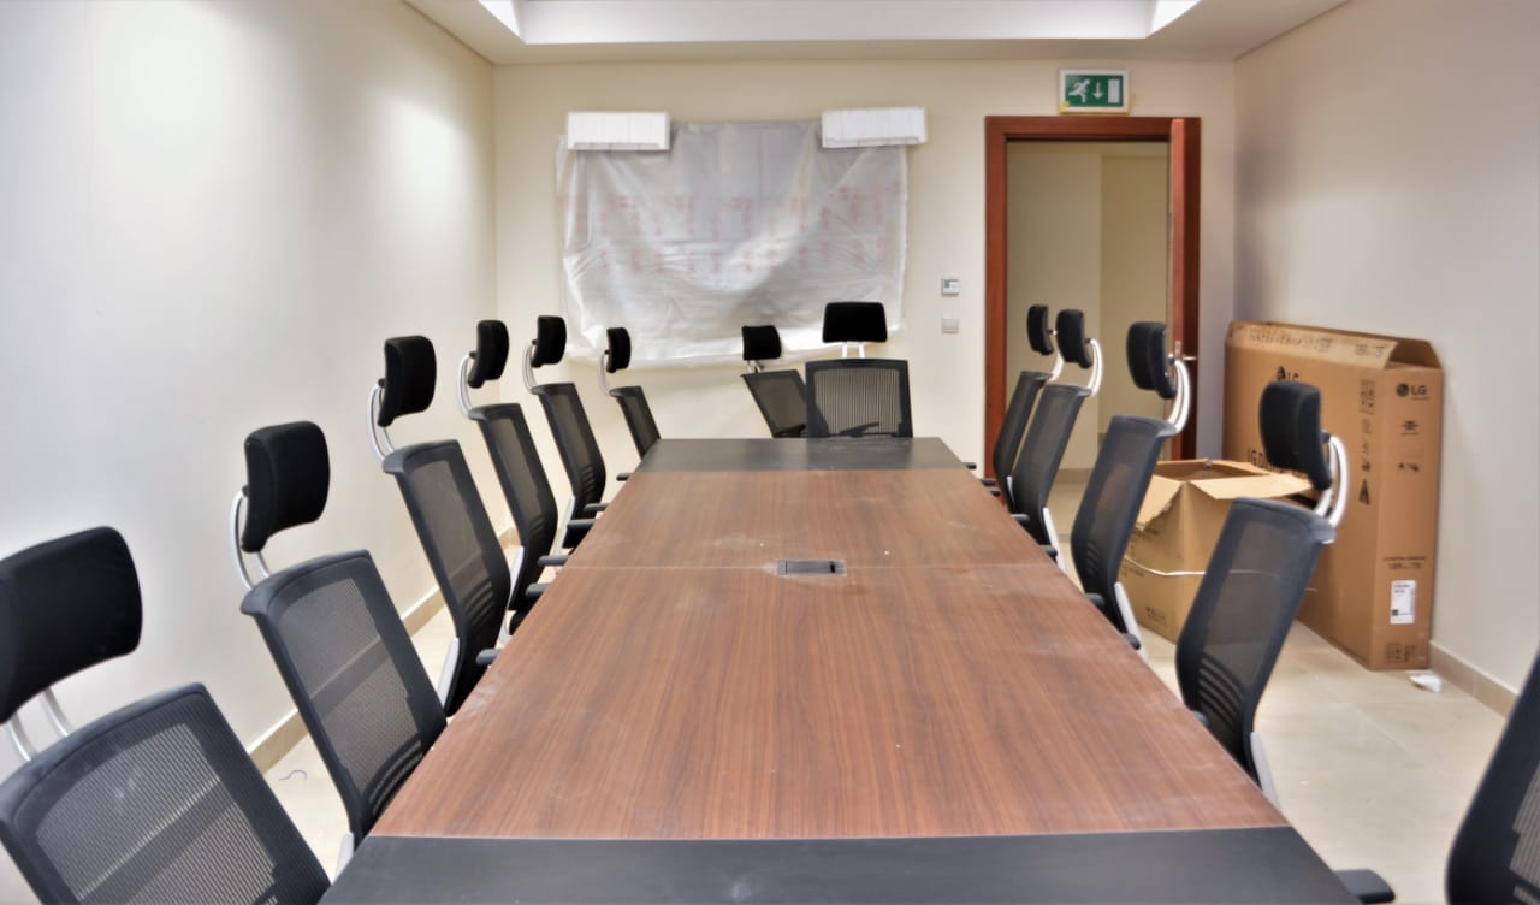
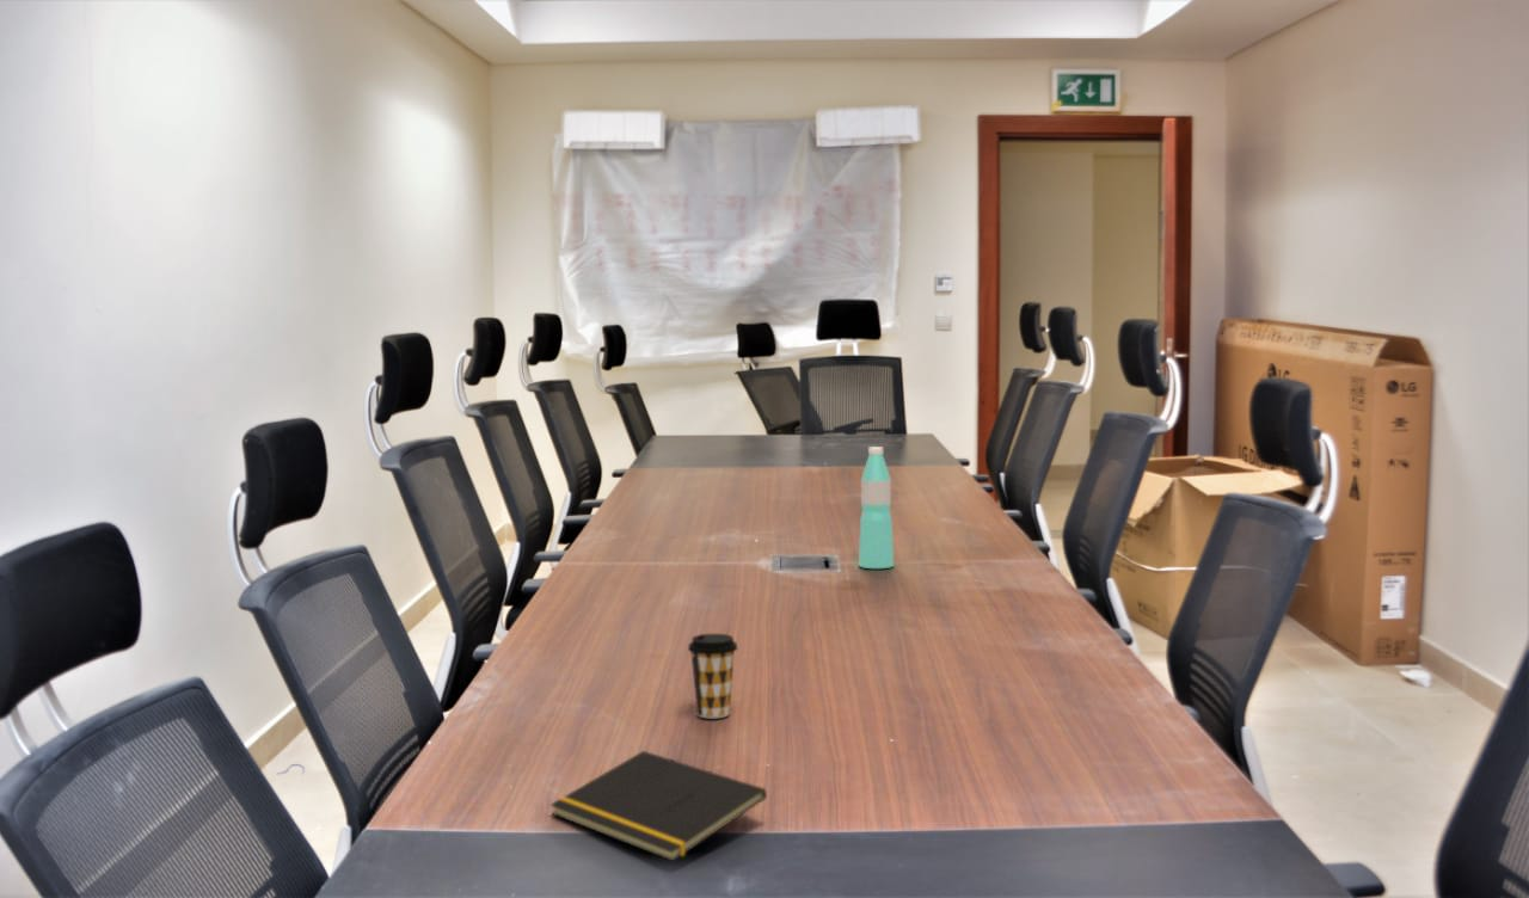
+ coffee cup (713, 676)
+ water bottle (876, 506)
+ notepad (657, 801)
